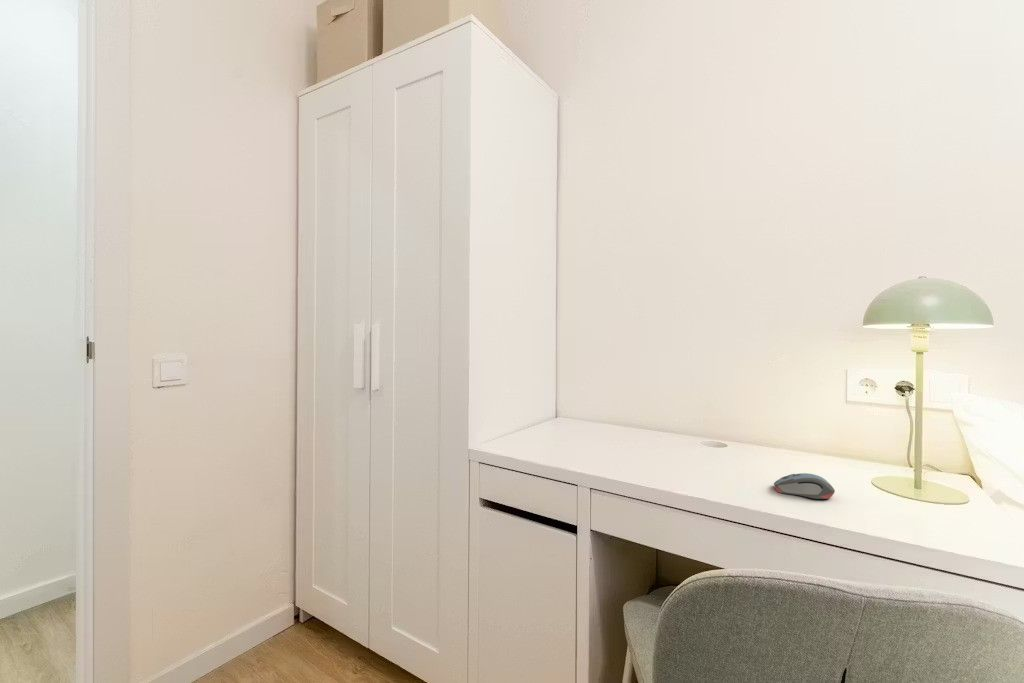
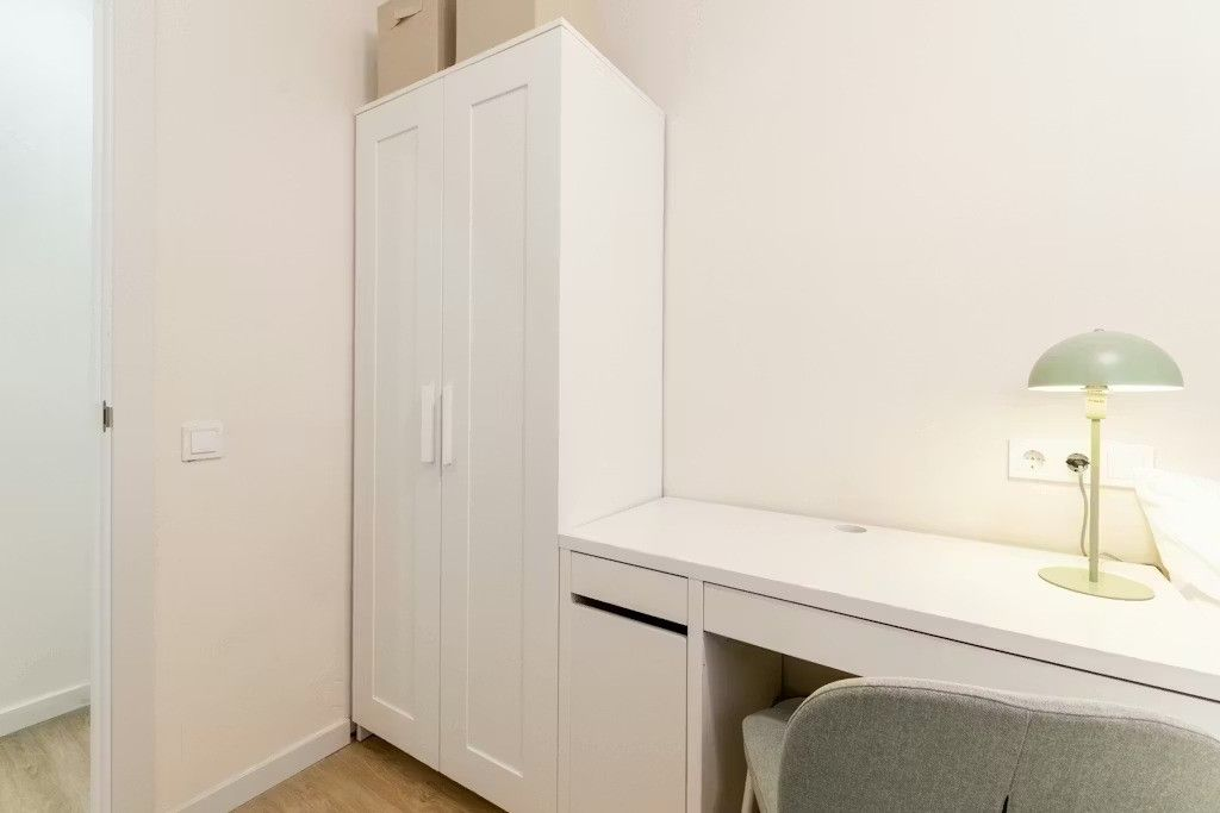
- computer mouse (803, 483)
